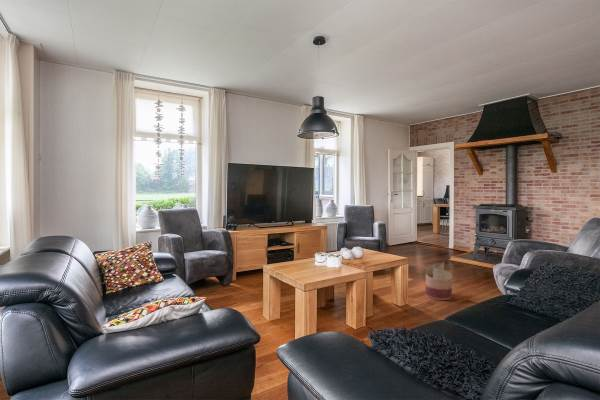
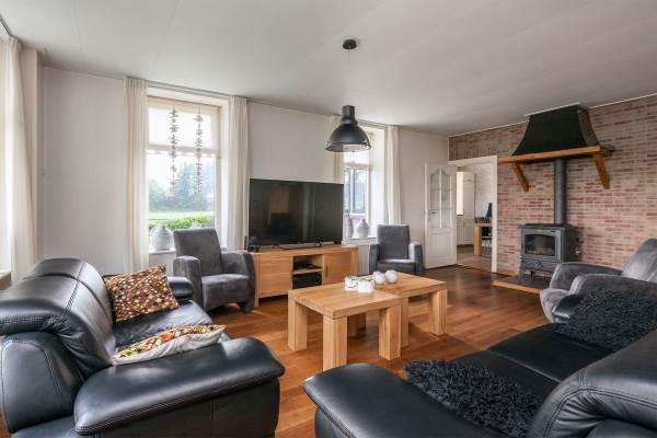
- basket (438, 280)
